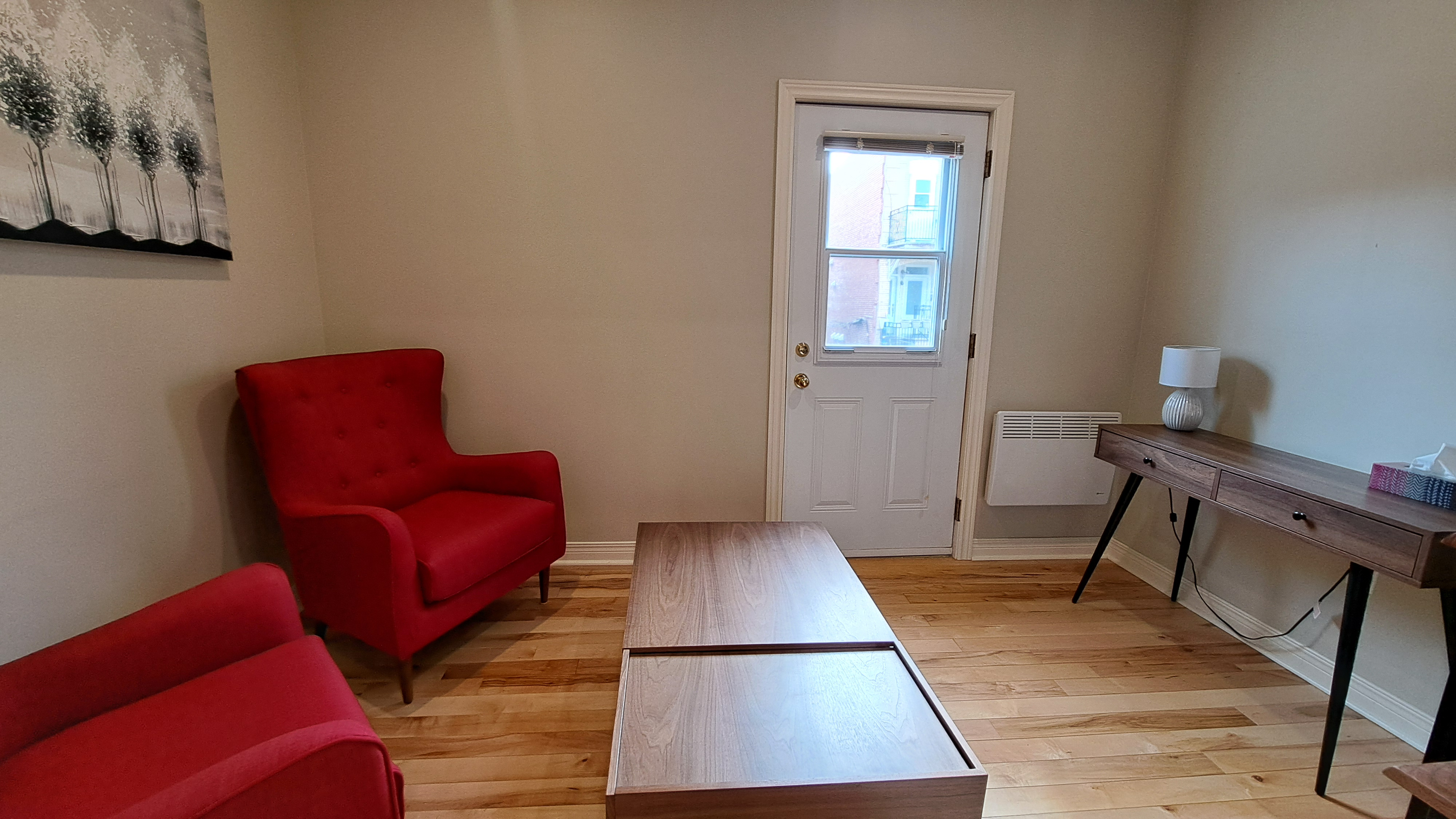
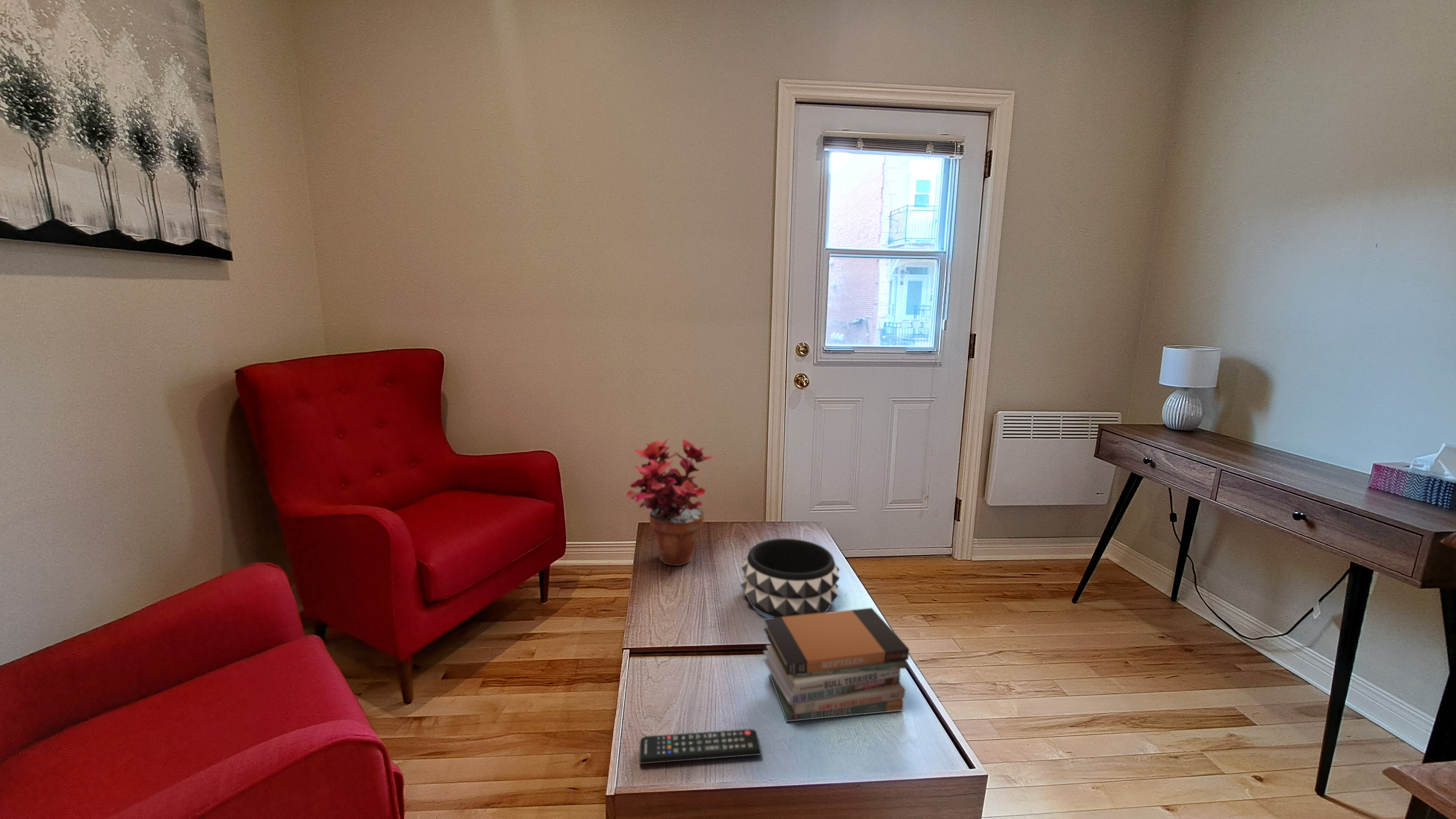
+ potted plant (670, 505)
+ book stack (832, 663)
+ remote control (700, 747)
+ decorative bowl (790, 577)
